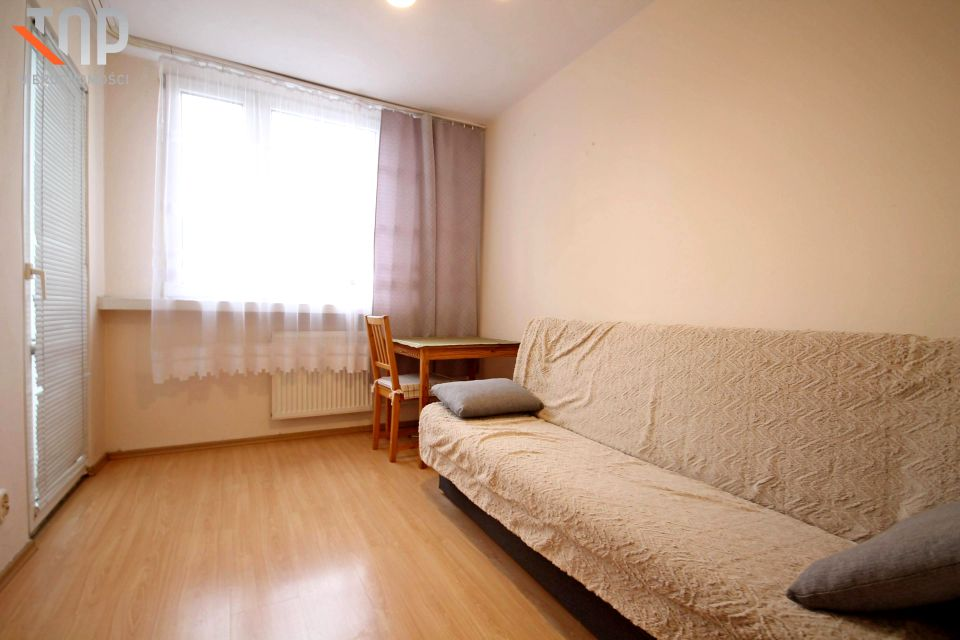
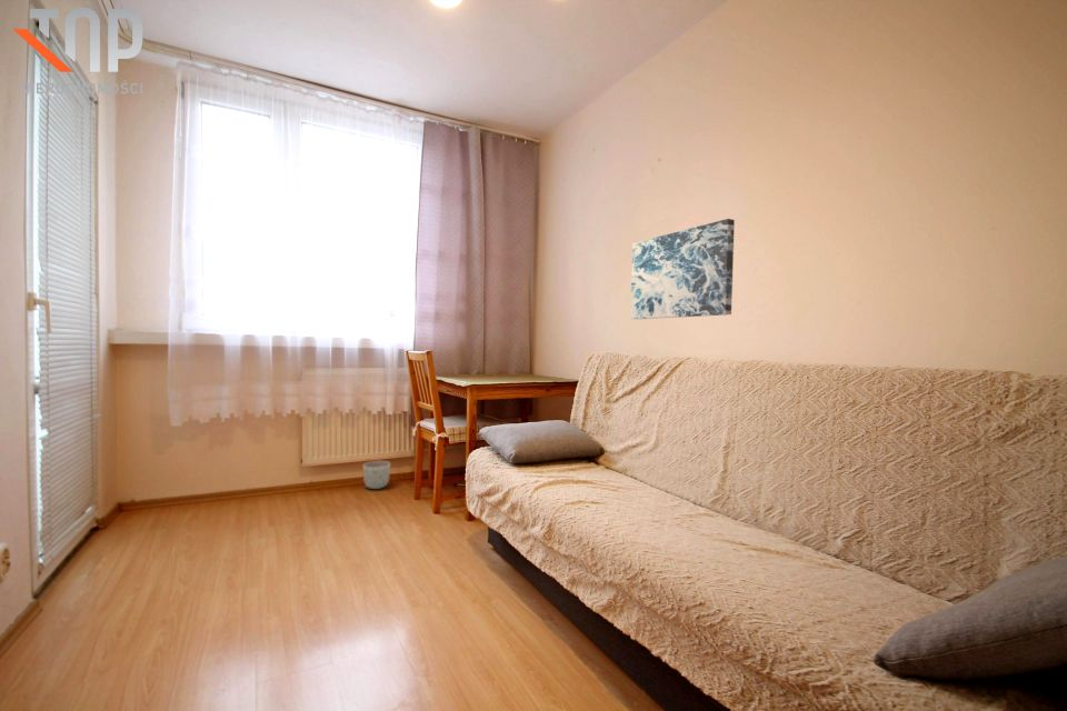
+ wall art (676, 274)
+ planter (376, 475)
